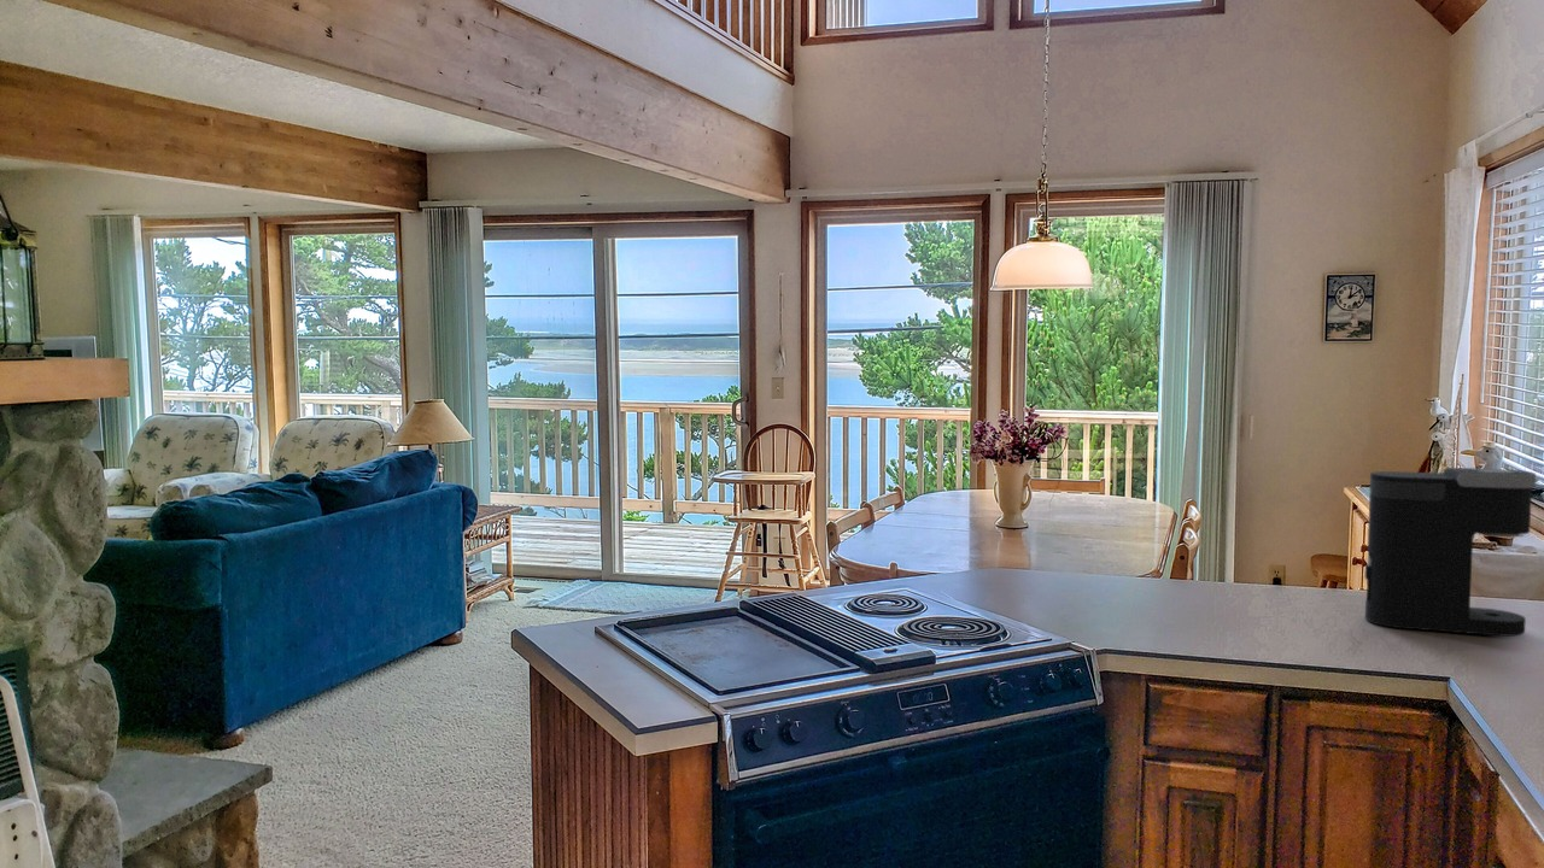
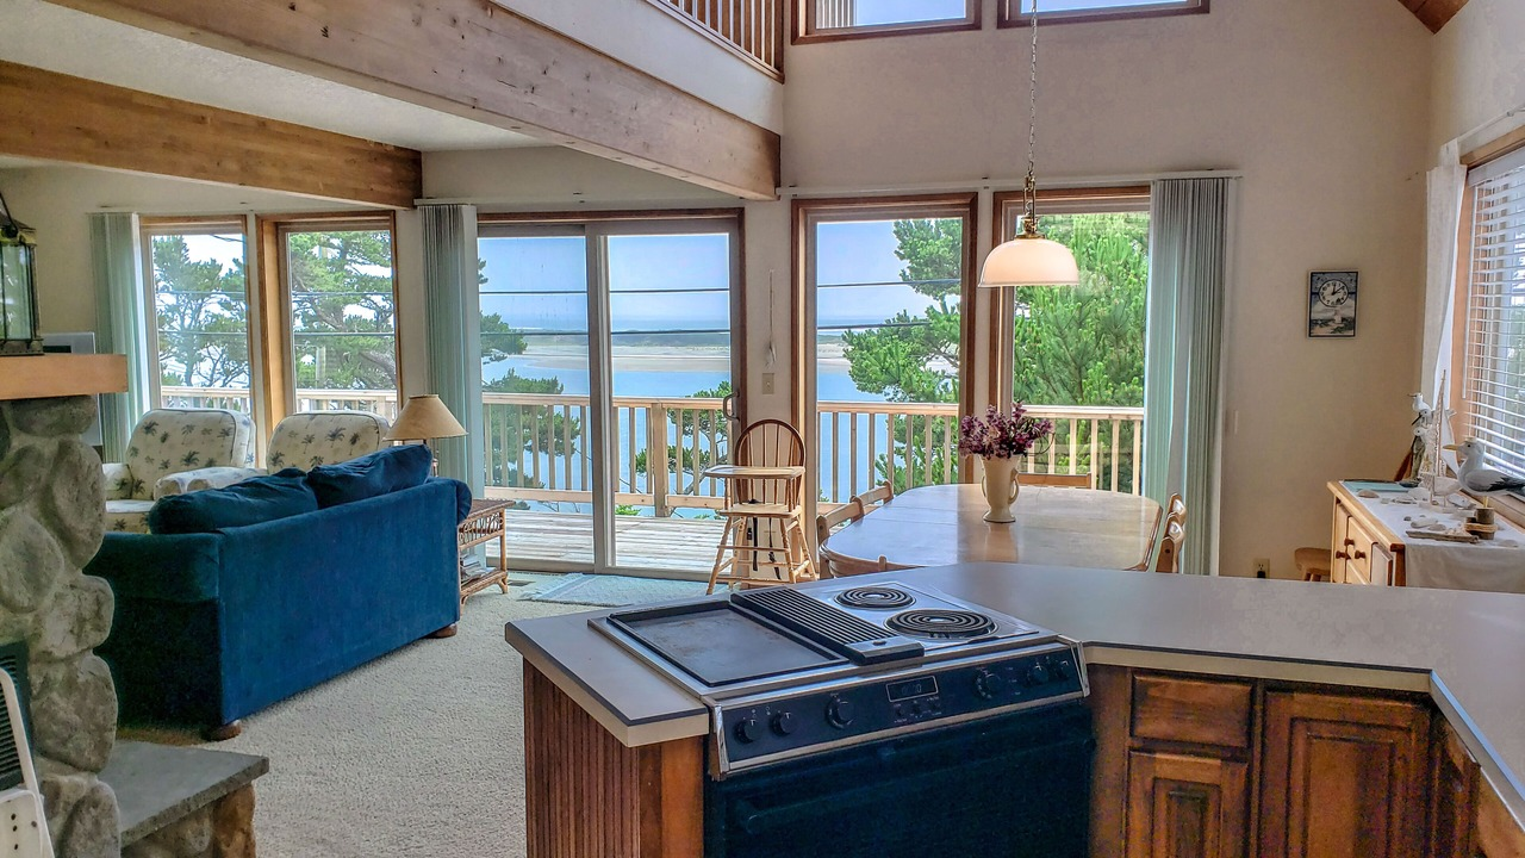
- coffee maker (1448, 547)
